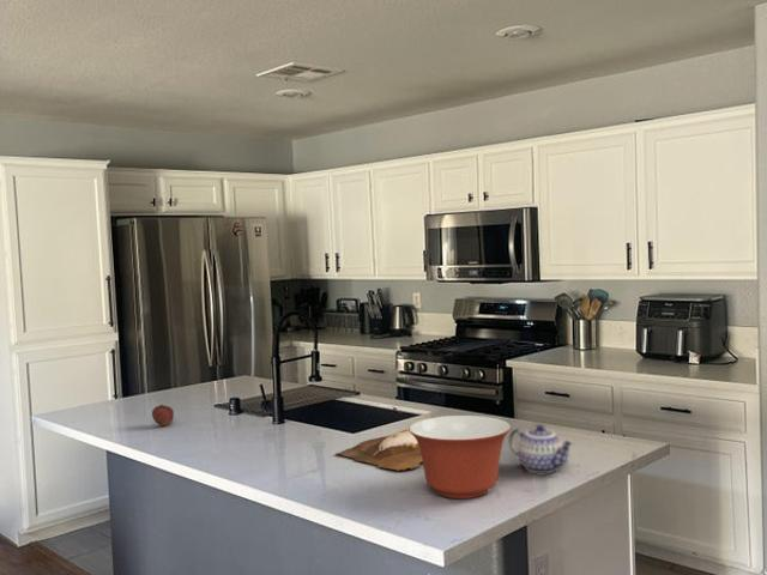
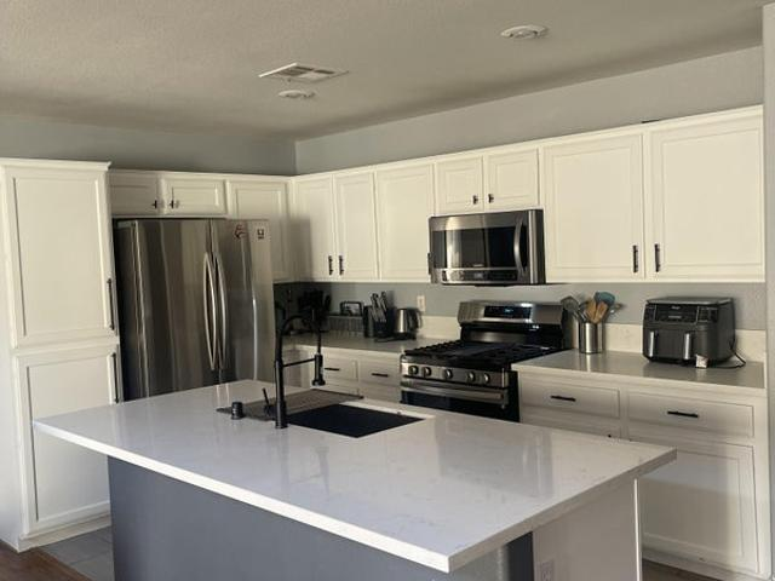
- teapot (539, 447)
- mixing bowl (460, 458)
- fruit (162, 414)
- cutting board (412, 440)
